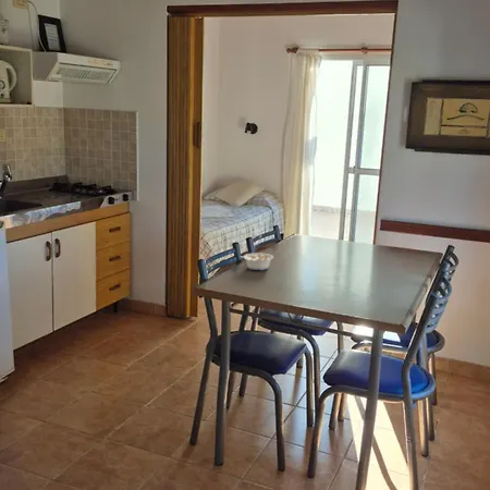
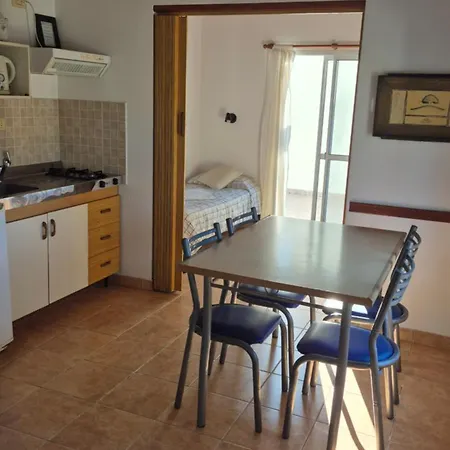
- legume (257, 260)
